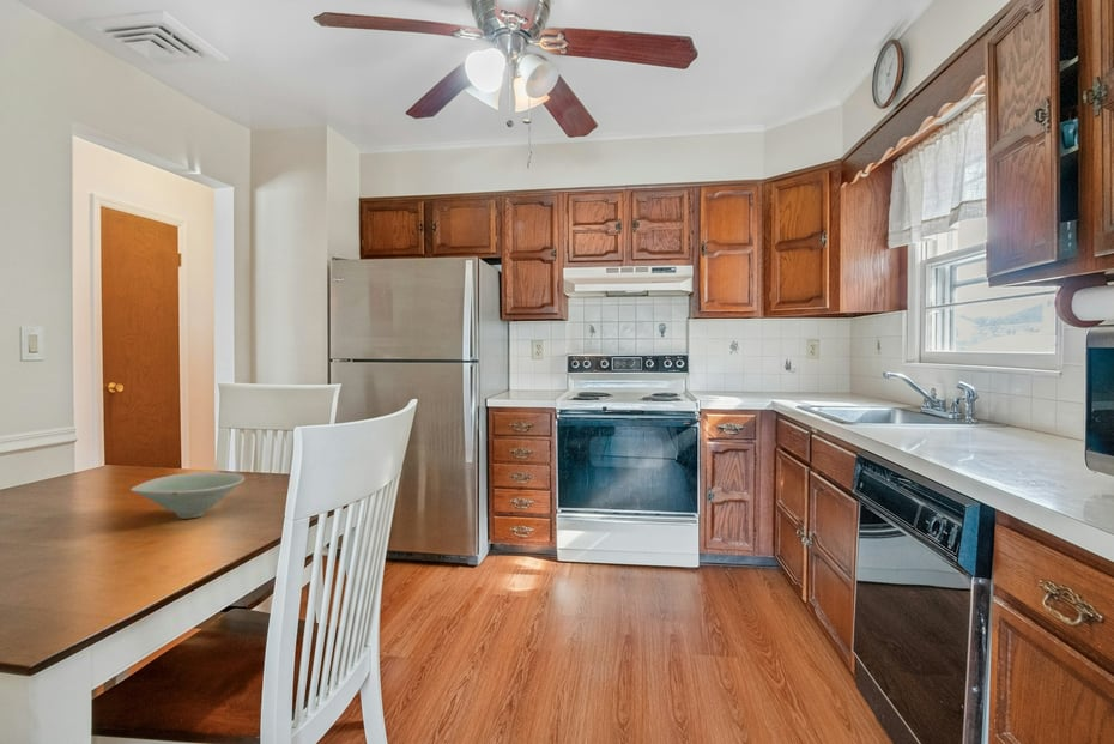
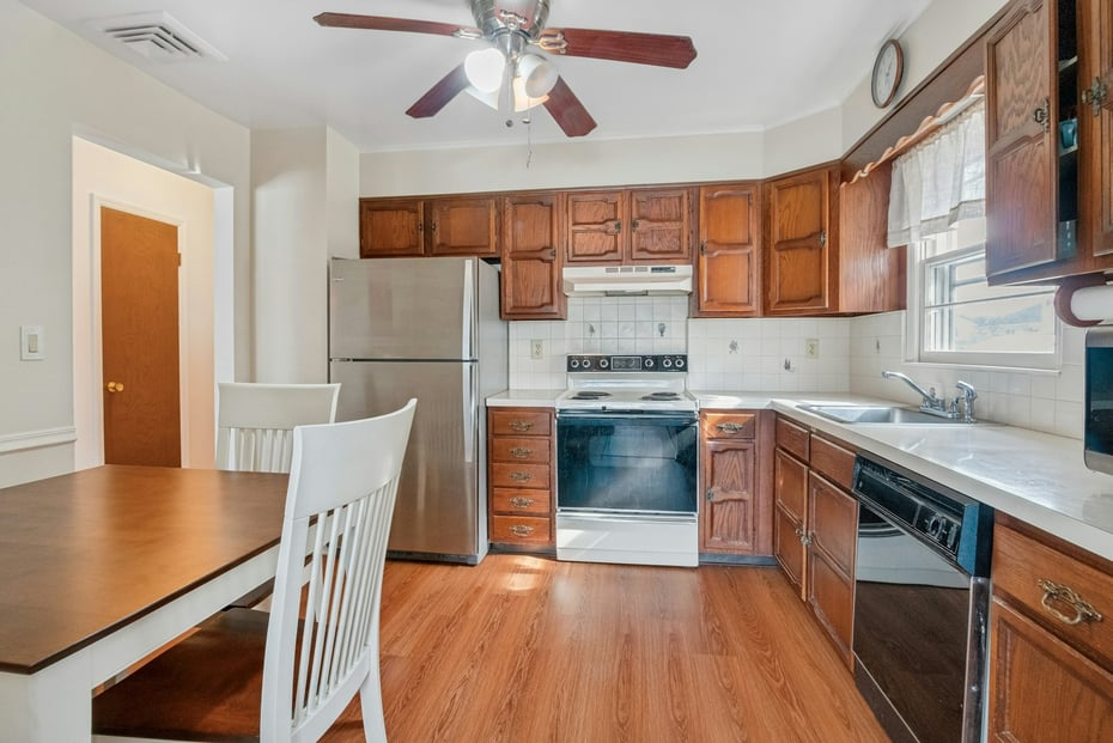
- bowl (190, 497)
